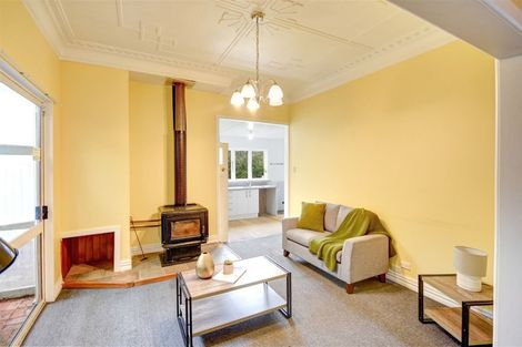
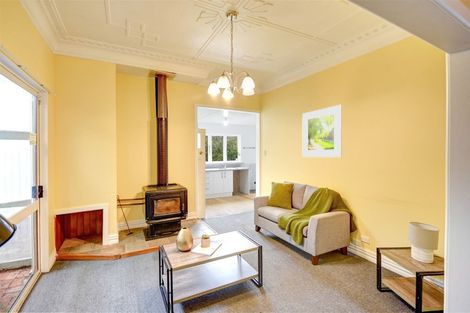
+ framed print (320, 133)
